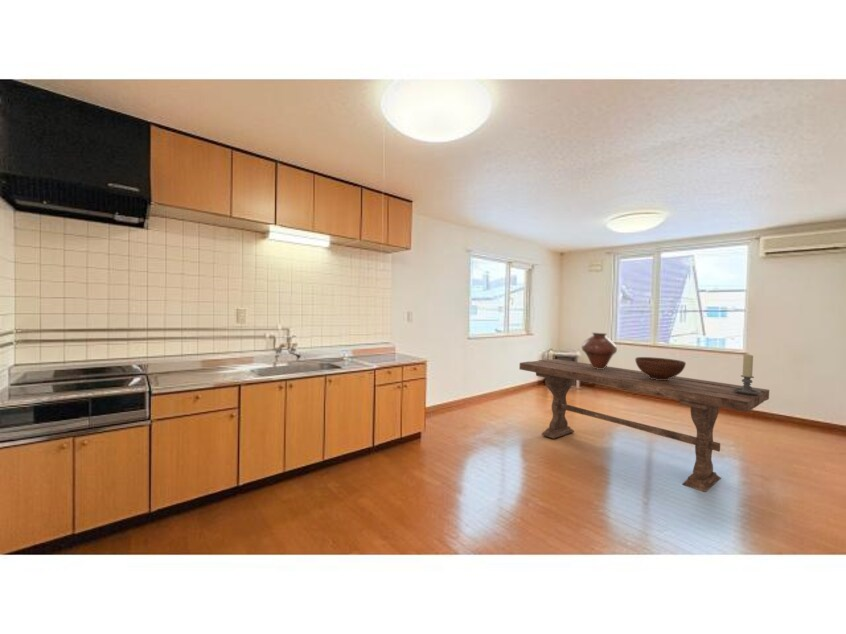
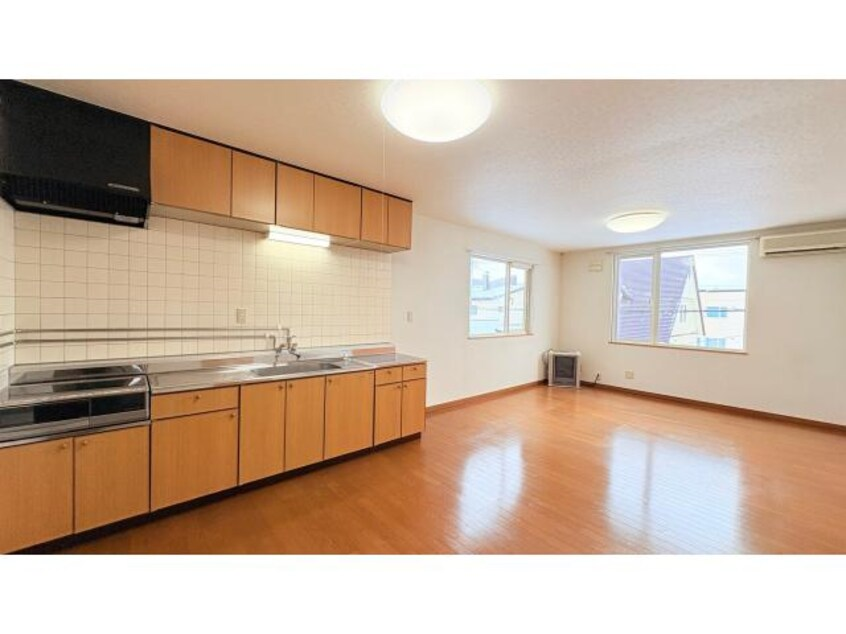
- vase (598, 350)
- dining table (619, 418)
- candle holder (748, 373)
- fruit bowl (659, 369)
